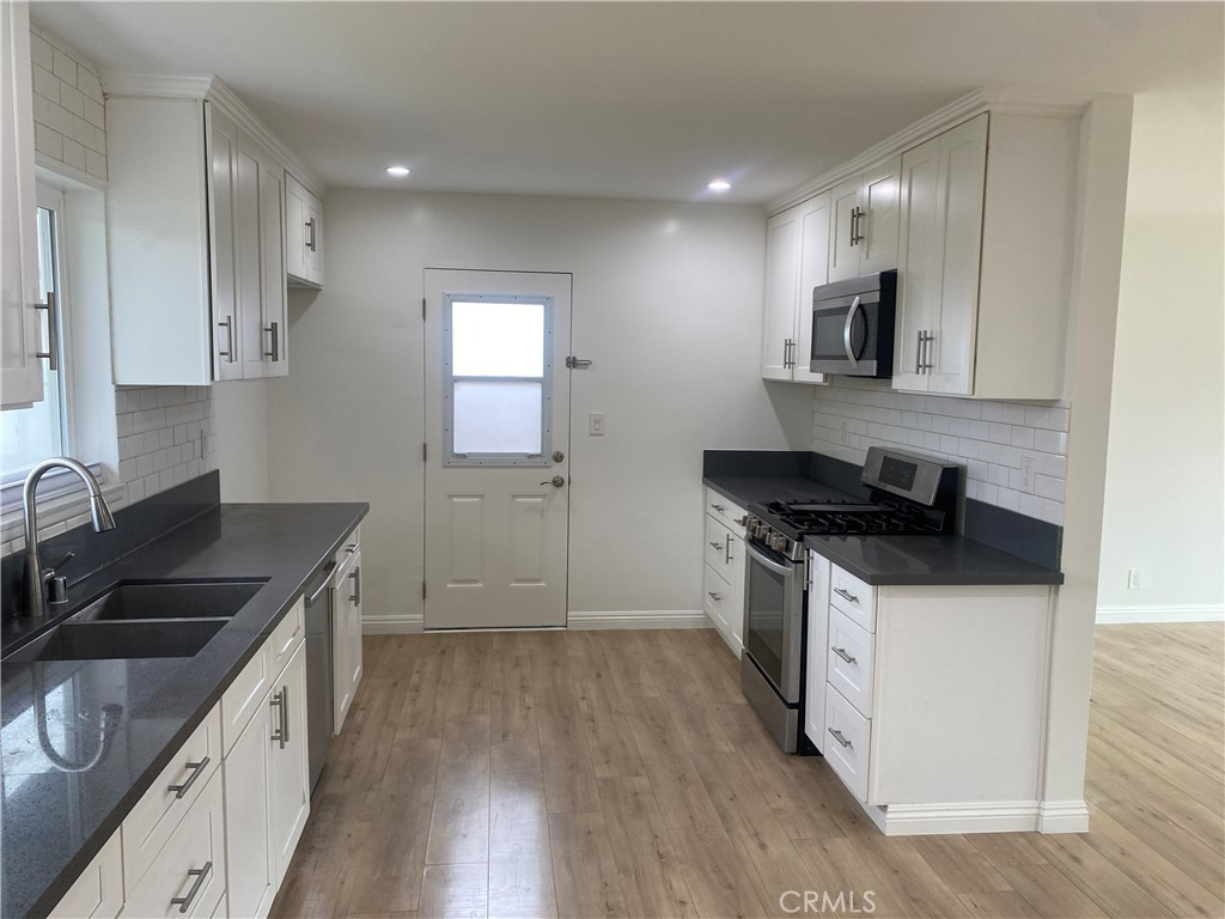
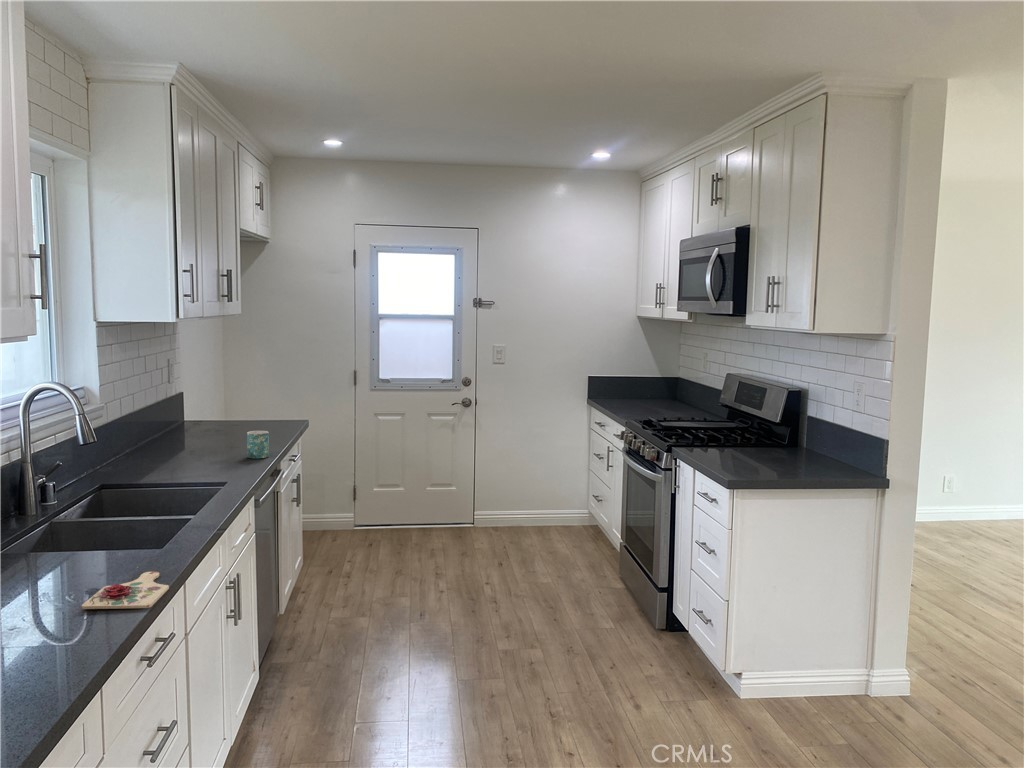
+ mug (258, 443)
+ cutting board (135, 584)
